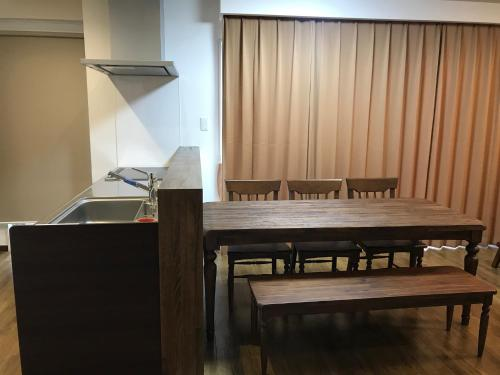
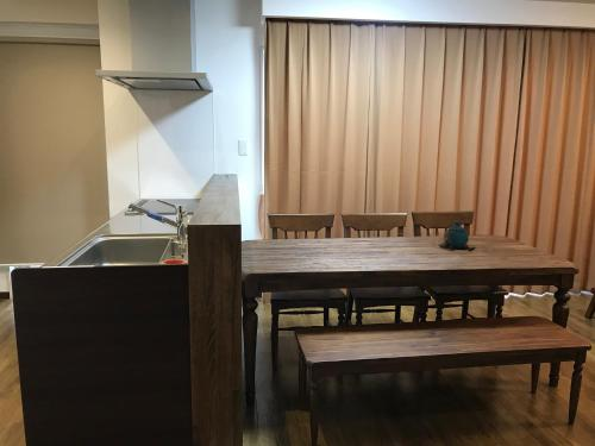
+ teapot (455, 233)
